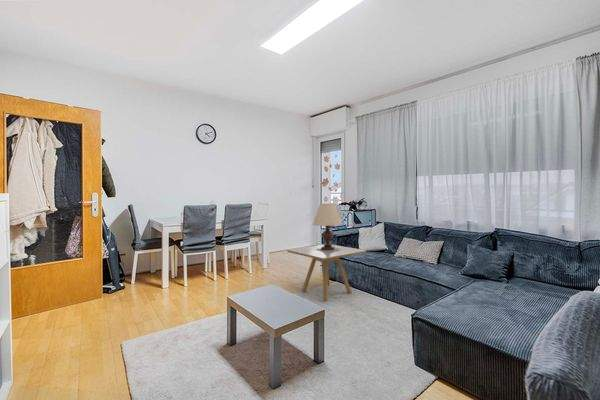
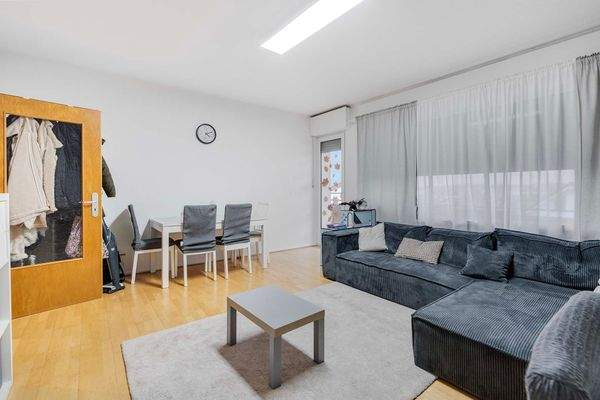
- table lamp (327, 226)
- side table (326, 270)
